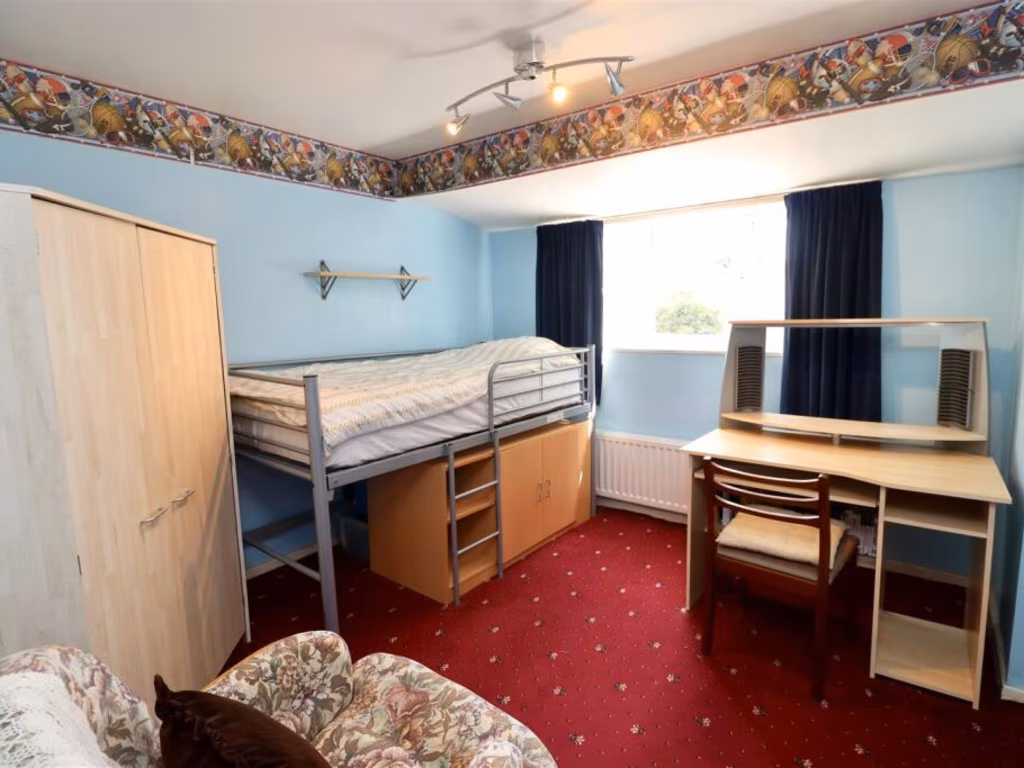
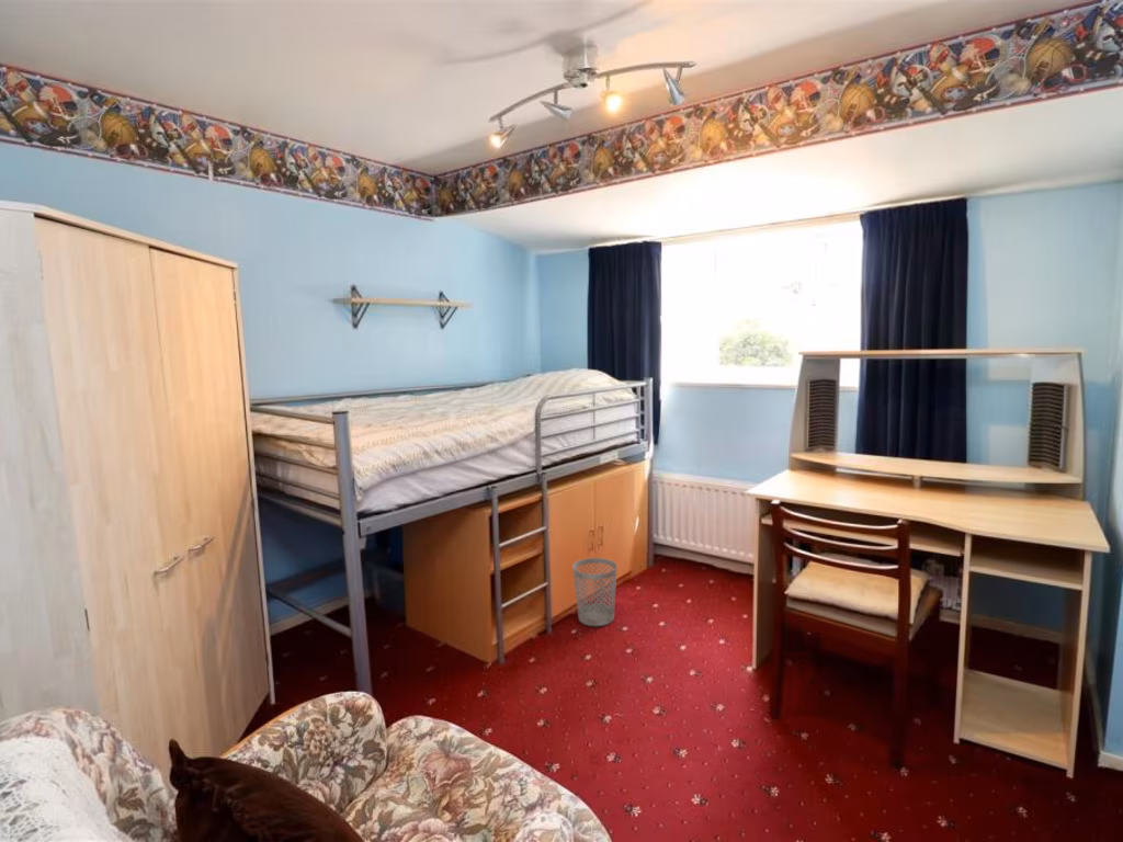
+ wastebasket (594, 592)
